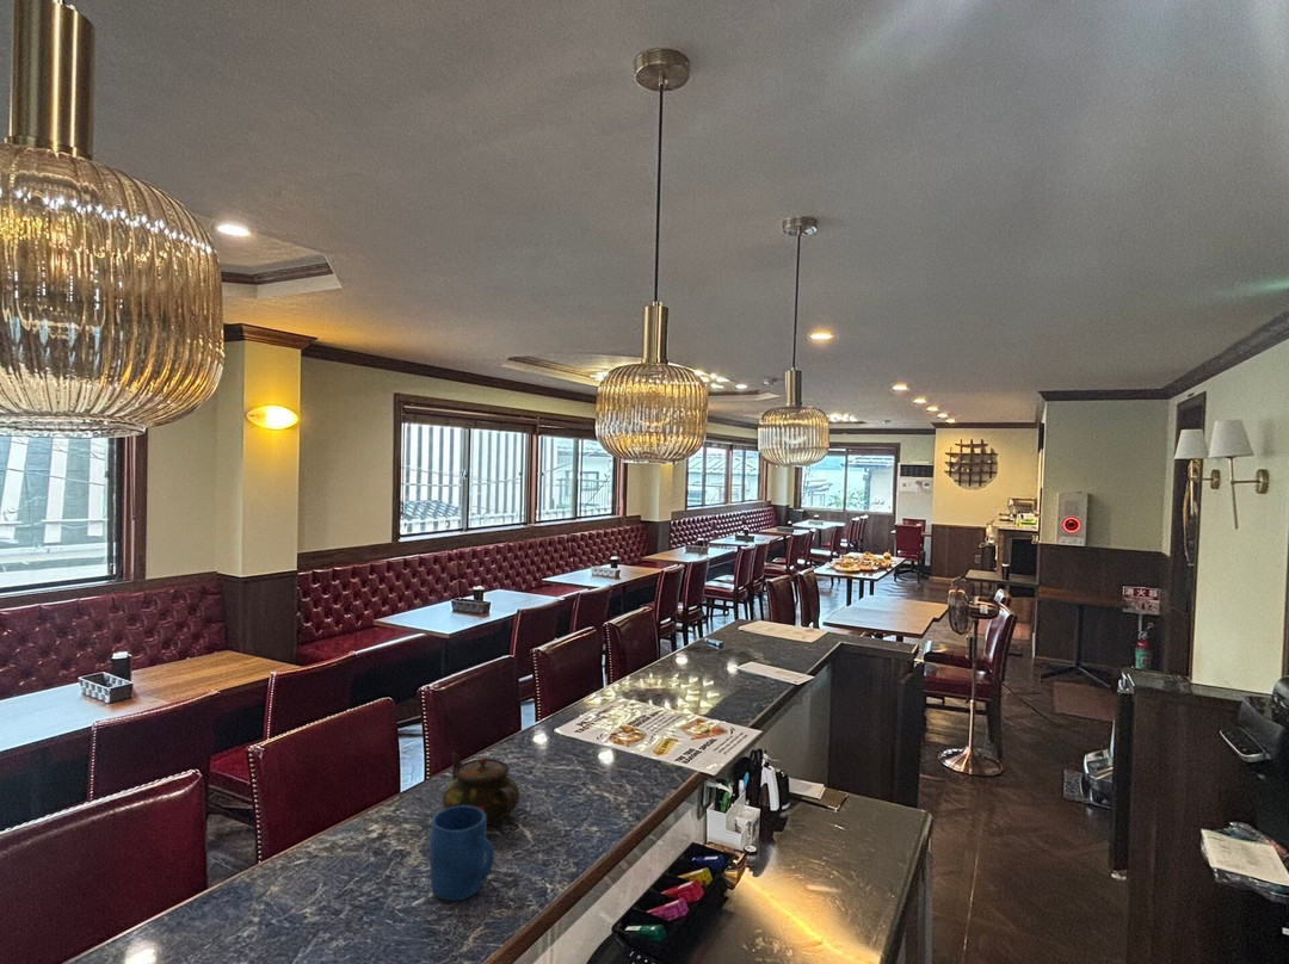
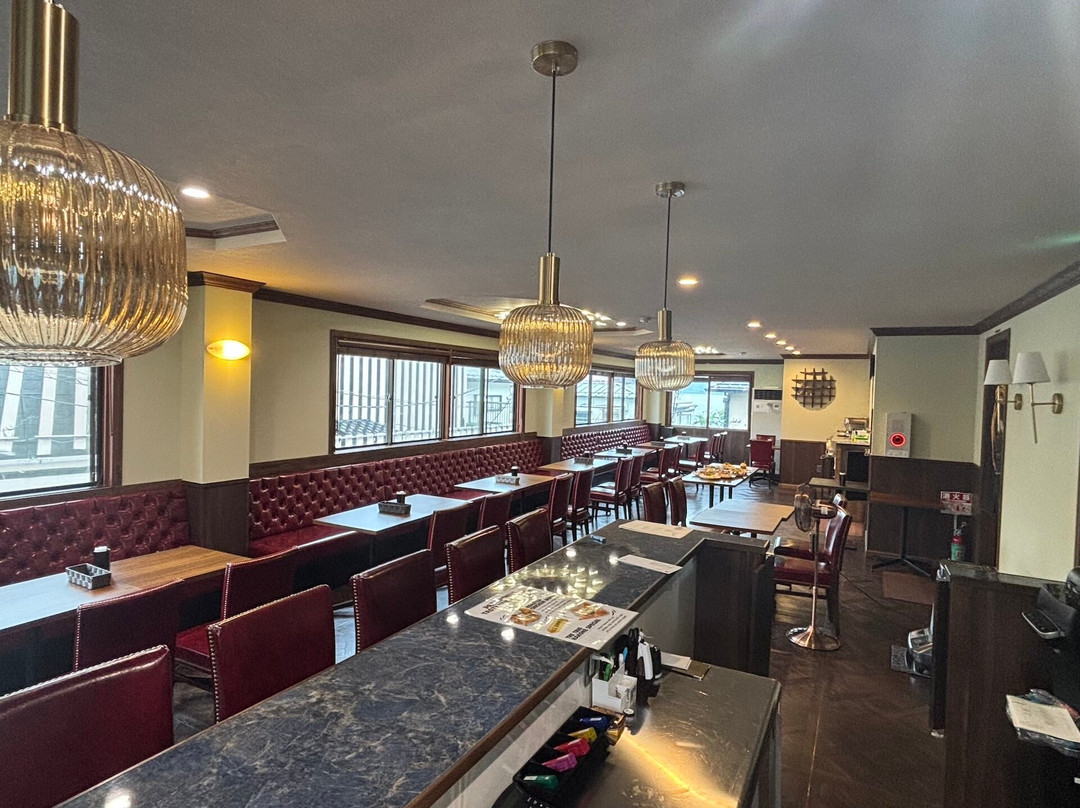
- mug (465, 857)
- teapot (481, 785)
